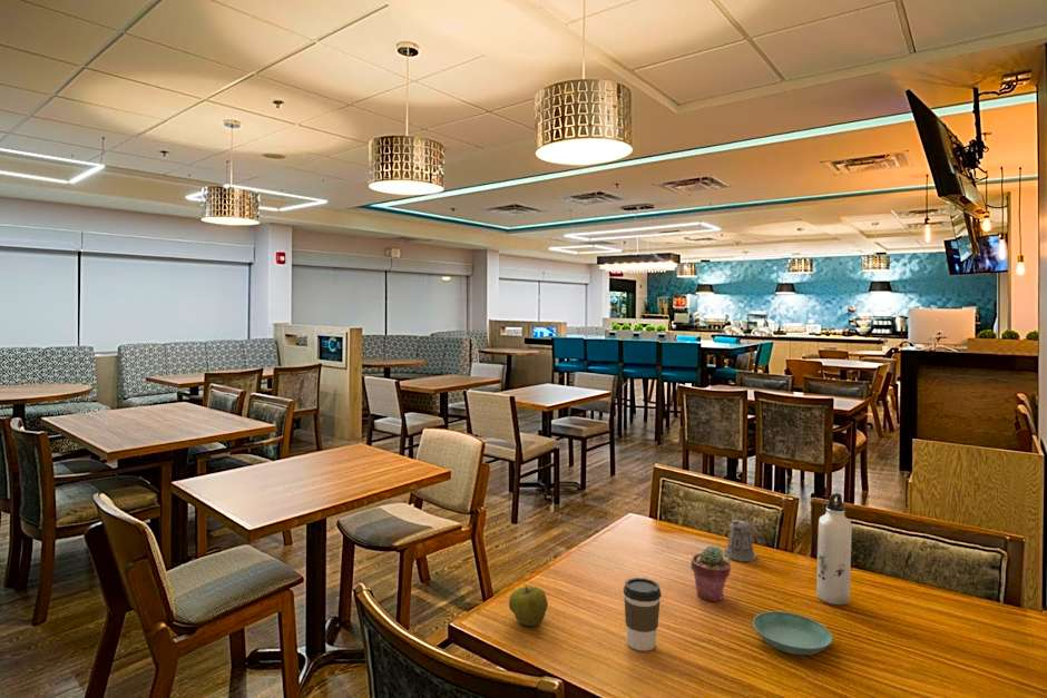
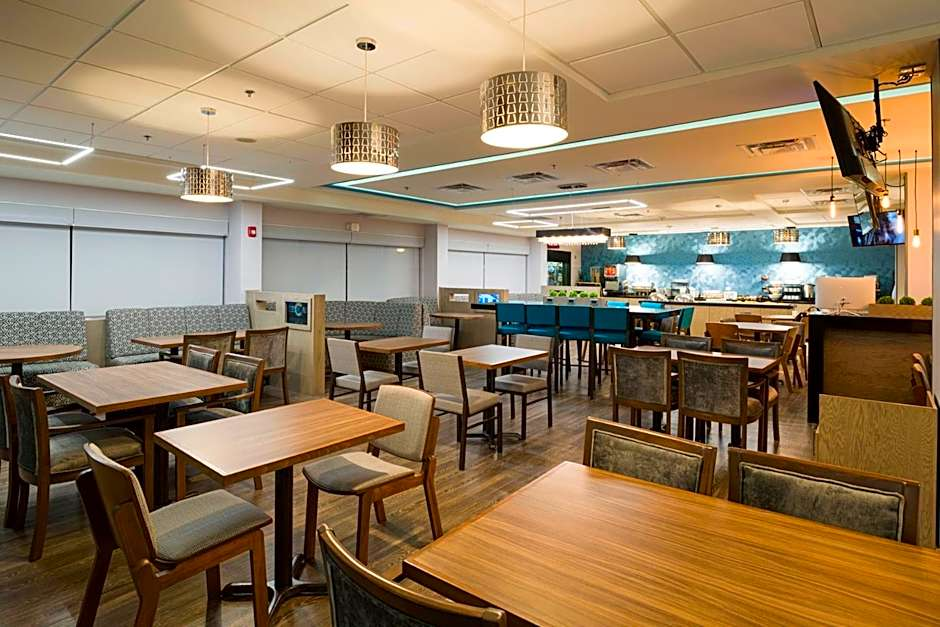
- coffee cup (642, 613)
- apple (528, 603)
- saucer (791, 635)
- potted succulent (711, 570)
- pepper shaker (743, 538)
- water bottle (833, 545)
